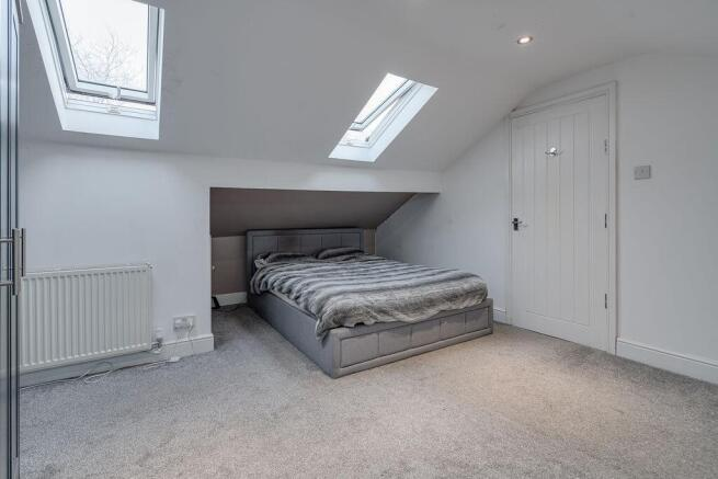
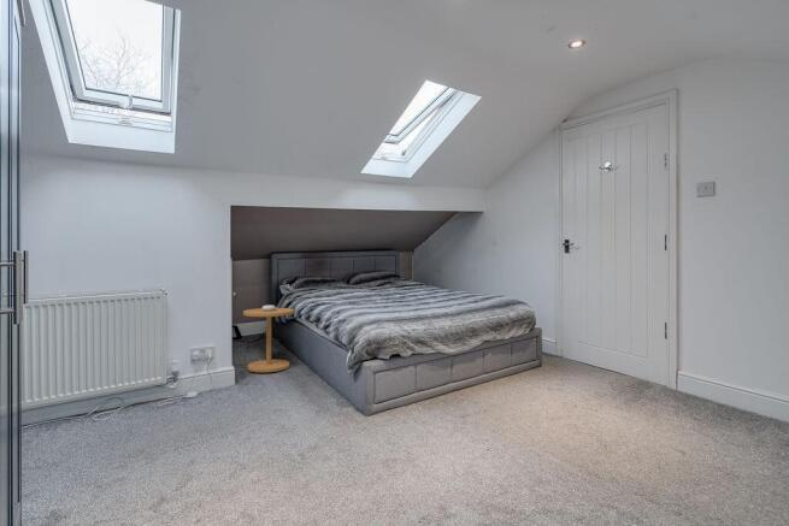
+ side table (269, 336)
